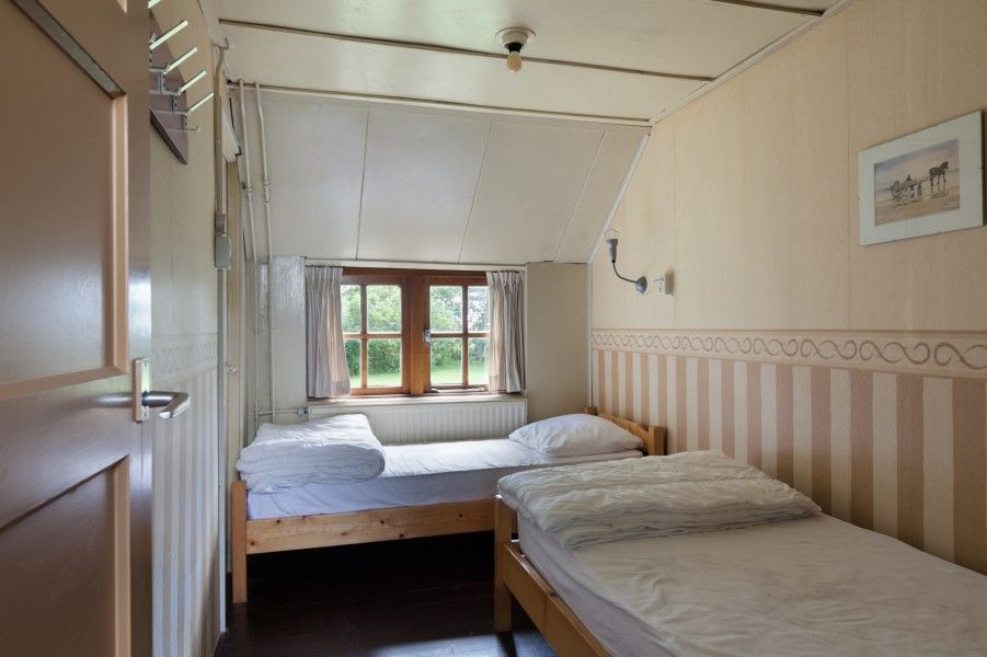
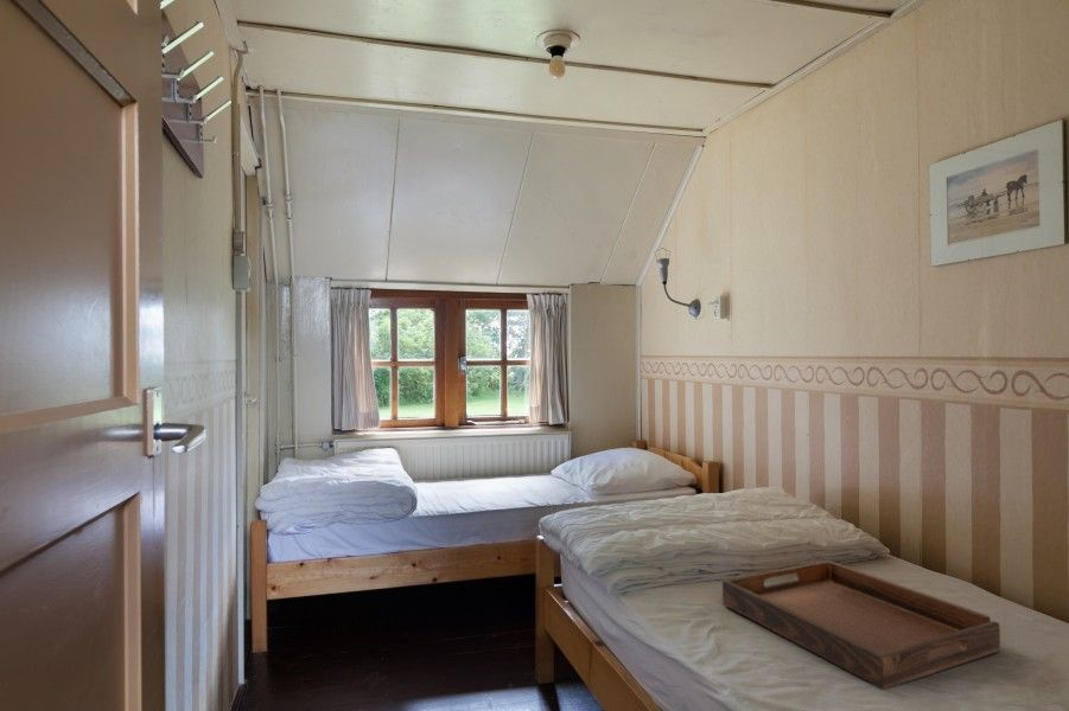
+ serving tray (851, 611)
